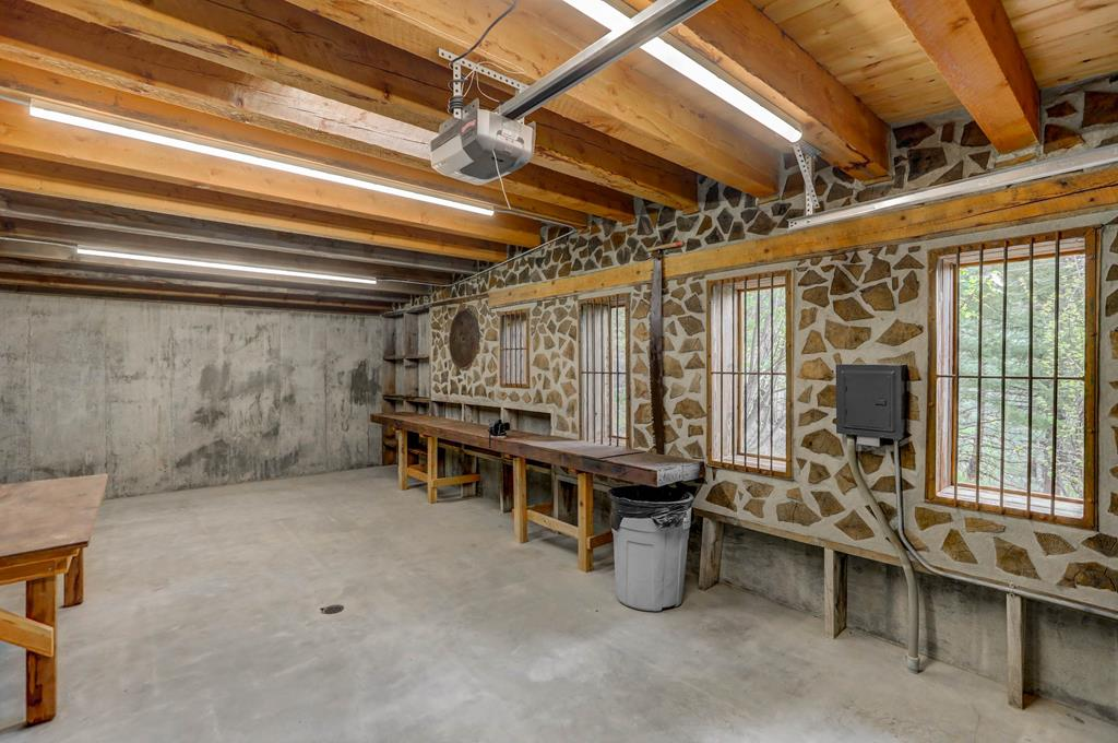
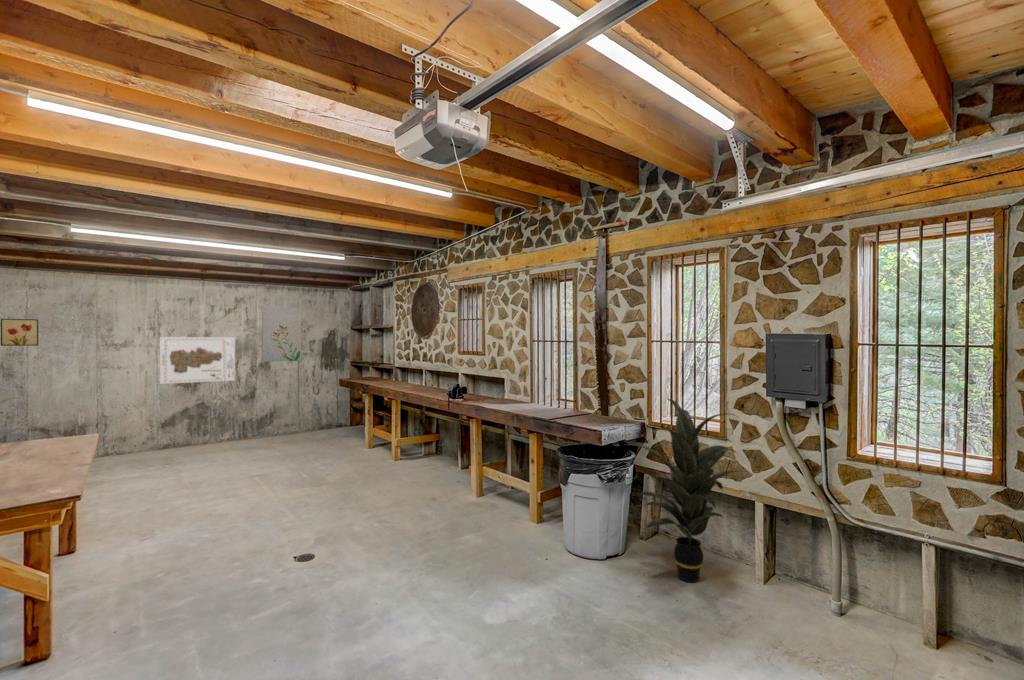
+ indoor plant (685, 486)
+ map (199, 359)
+ wall art (19, 332)
+ wall art (282, 334)
